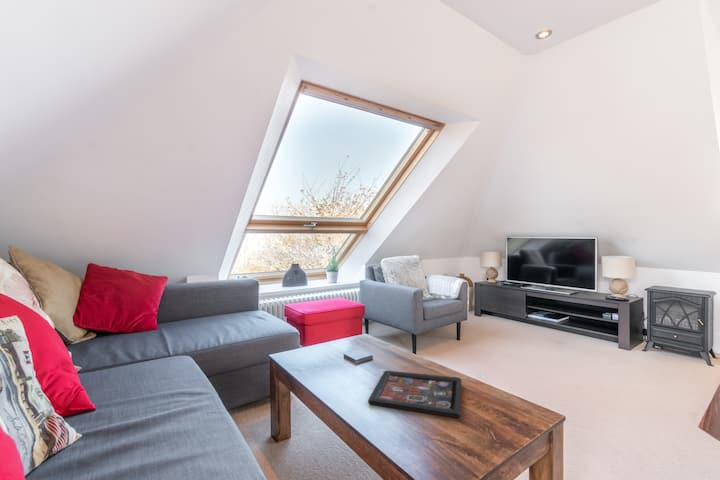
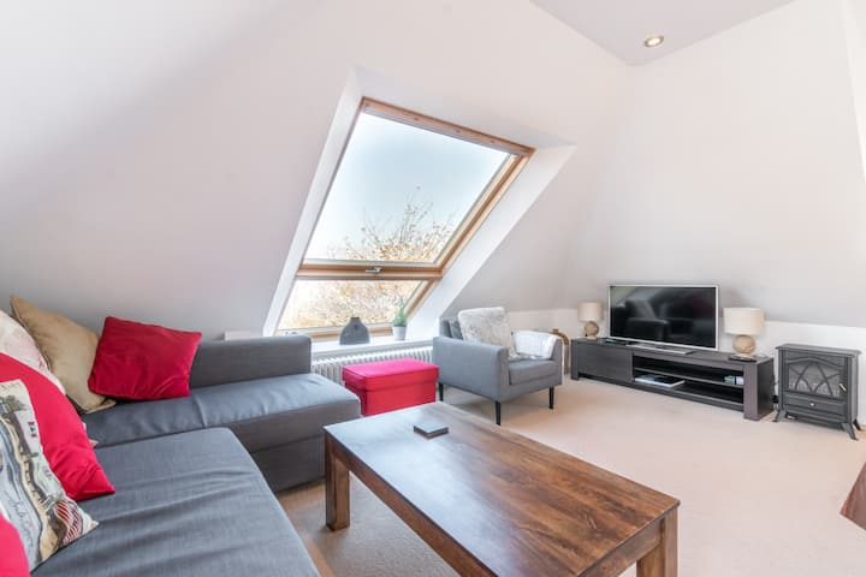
- decorative tray (417, 390)
